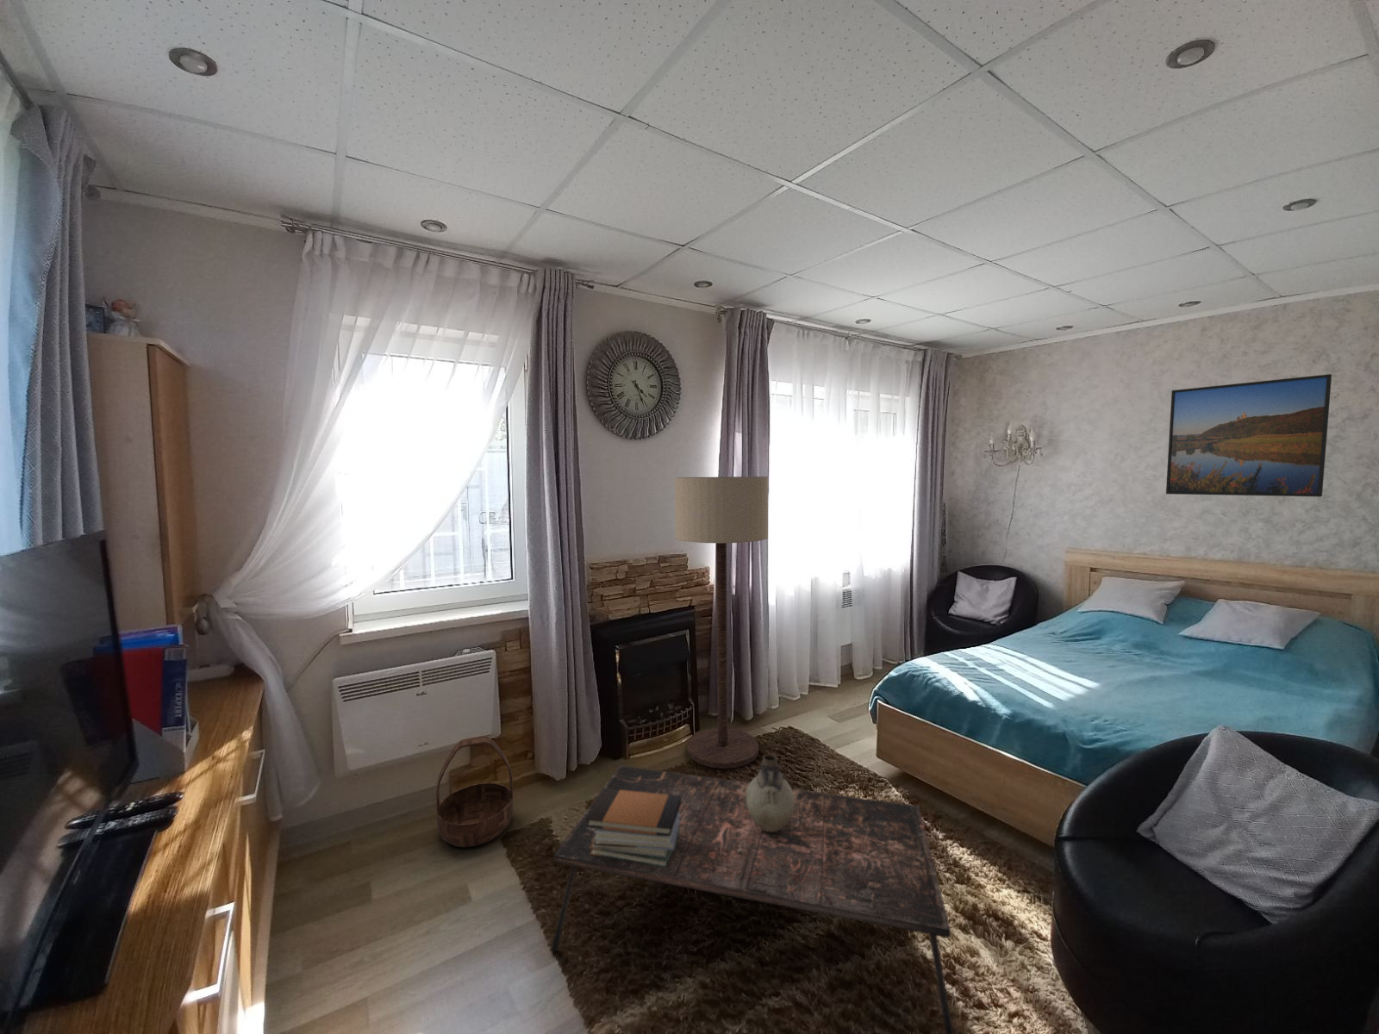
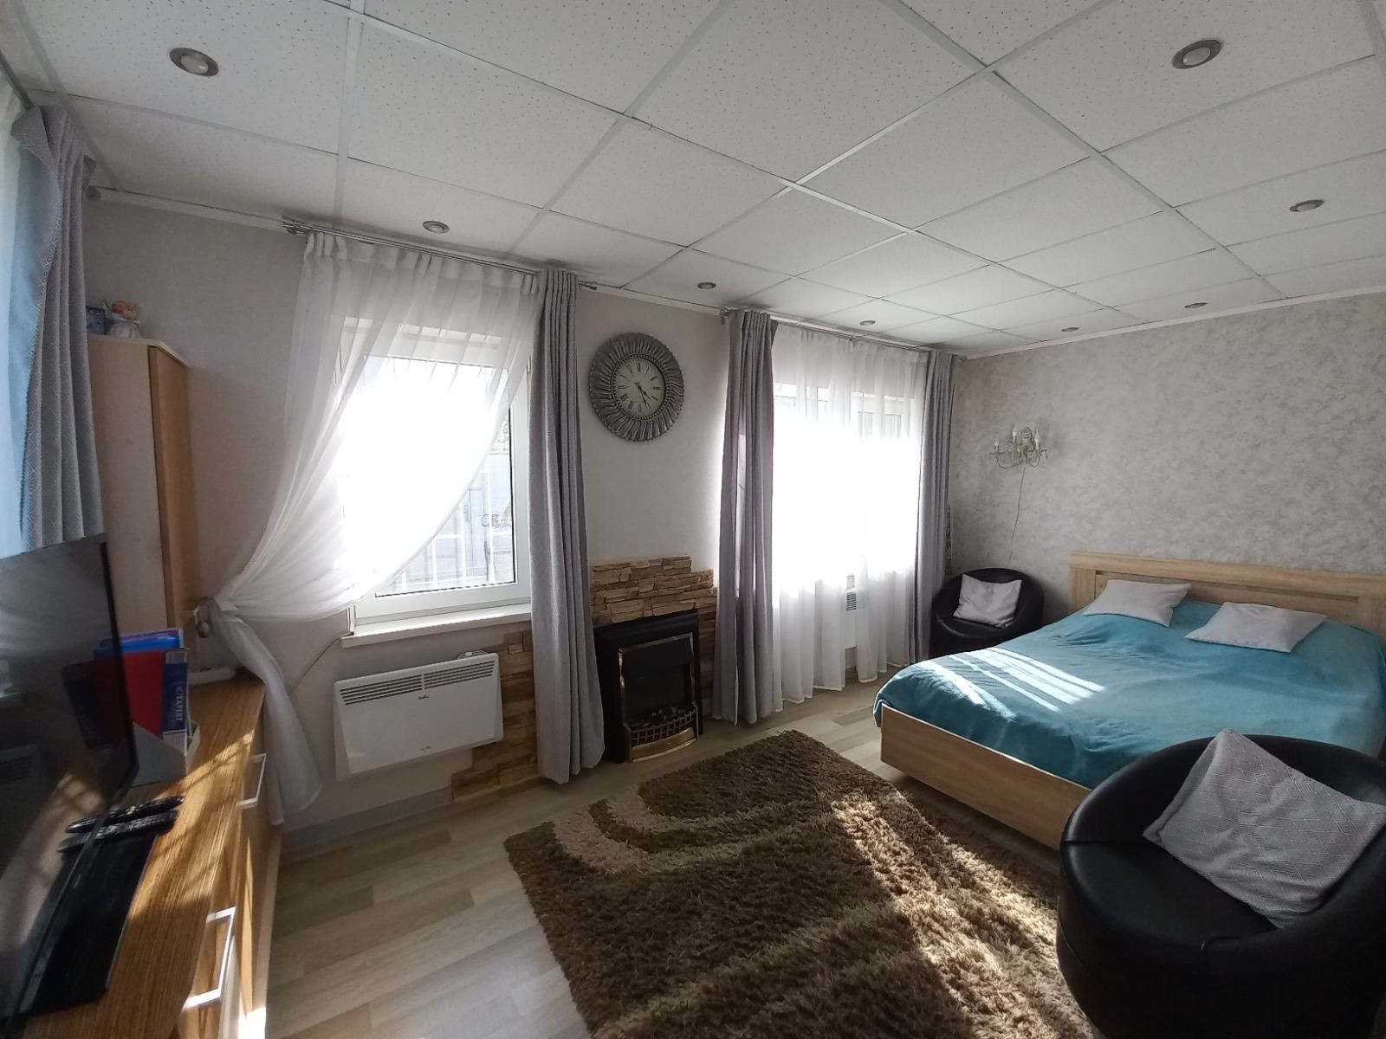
- vase (770, 792)
- basket (475, 784)
- floor lamp (721, 616)
- coffee table (749, 871)
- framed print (1241, 440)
- book stack (636, 825)
